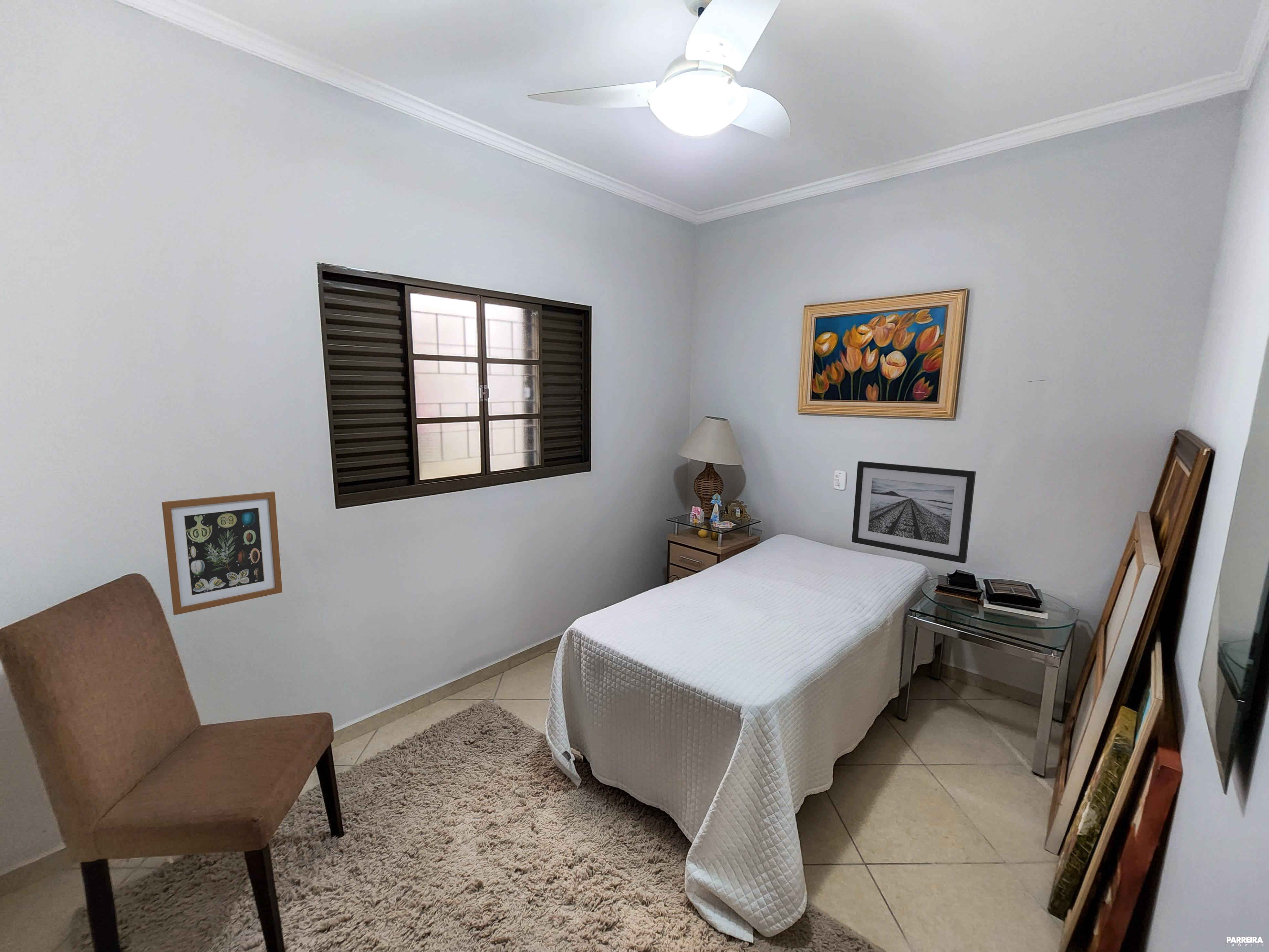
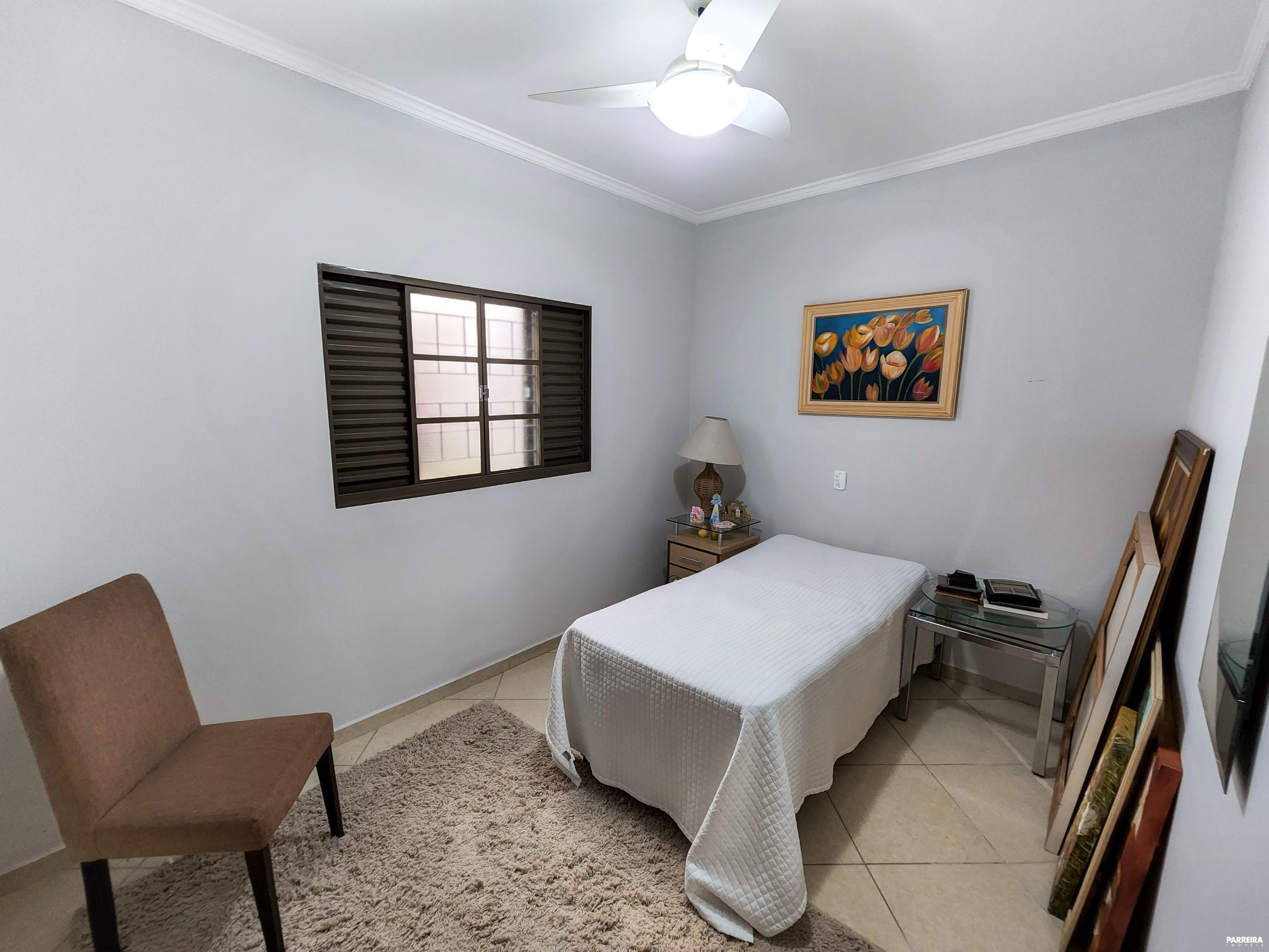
- wall art (226, 550)
- wall art (909, 509)
